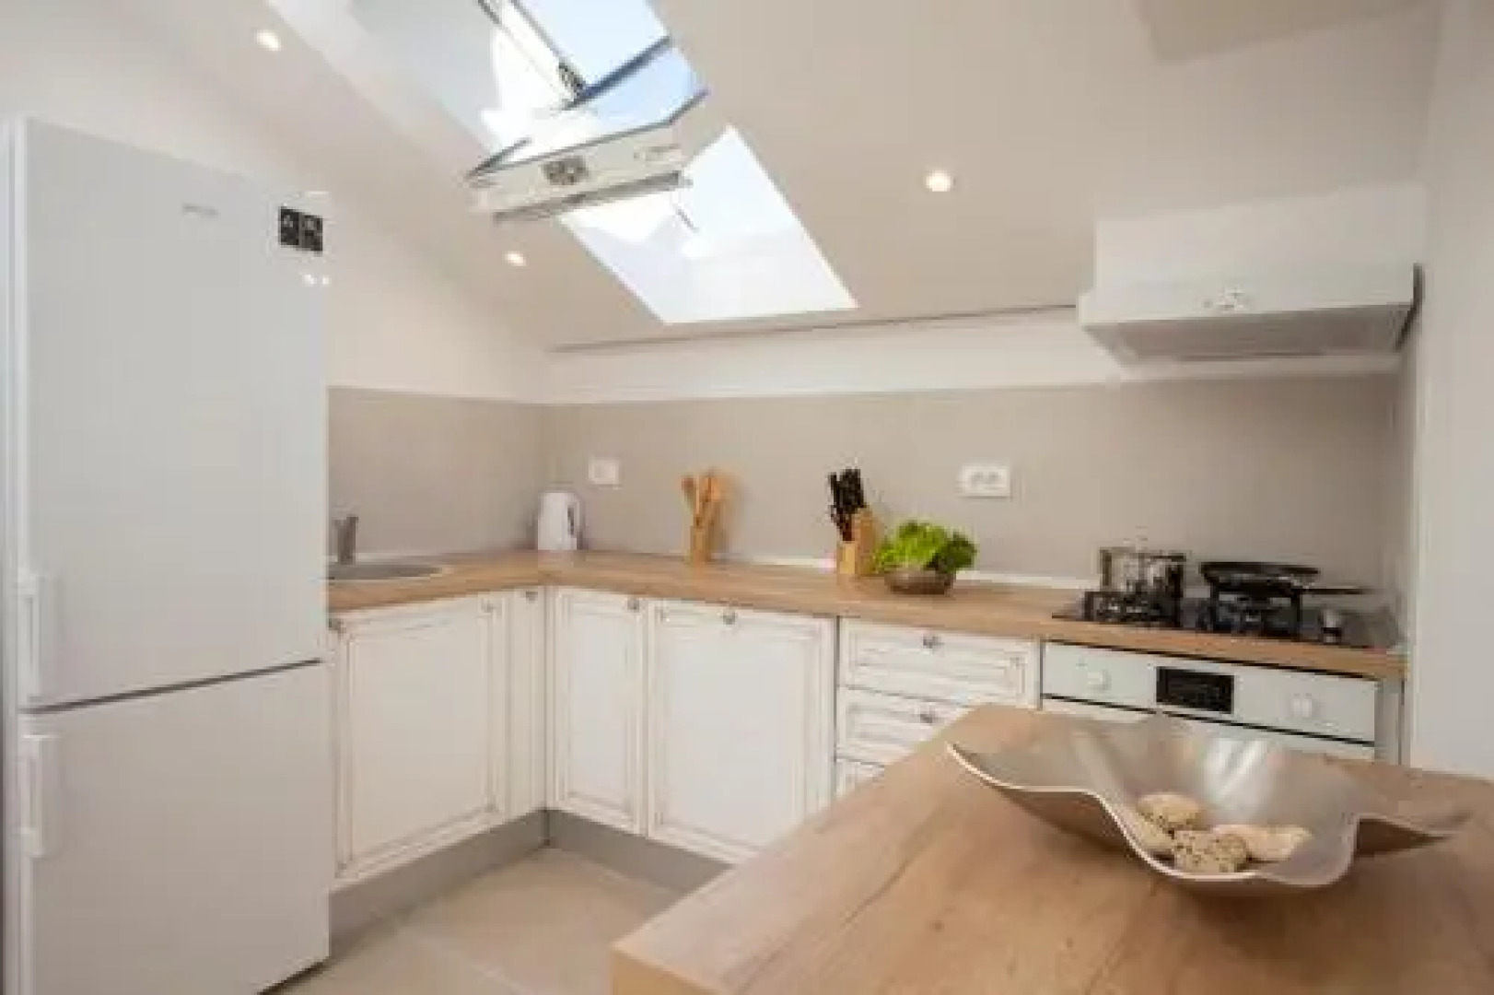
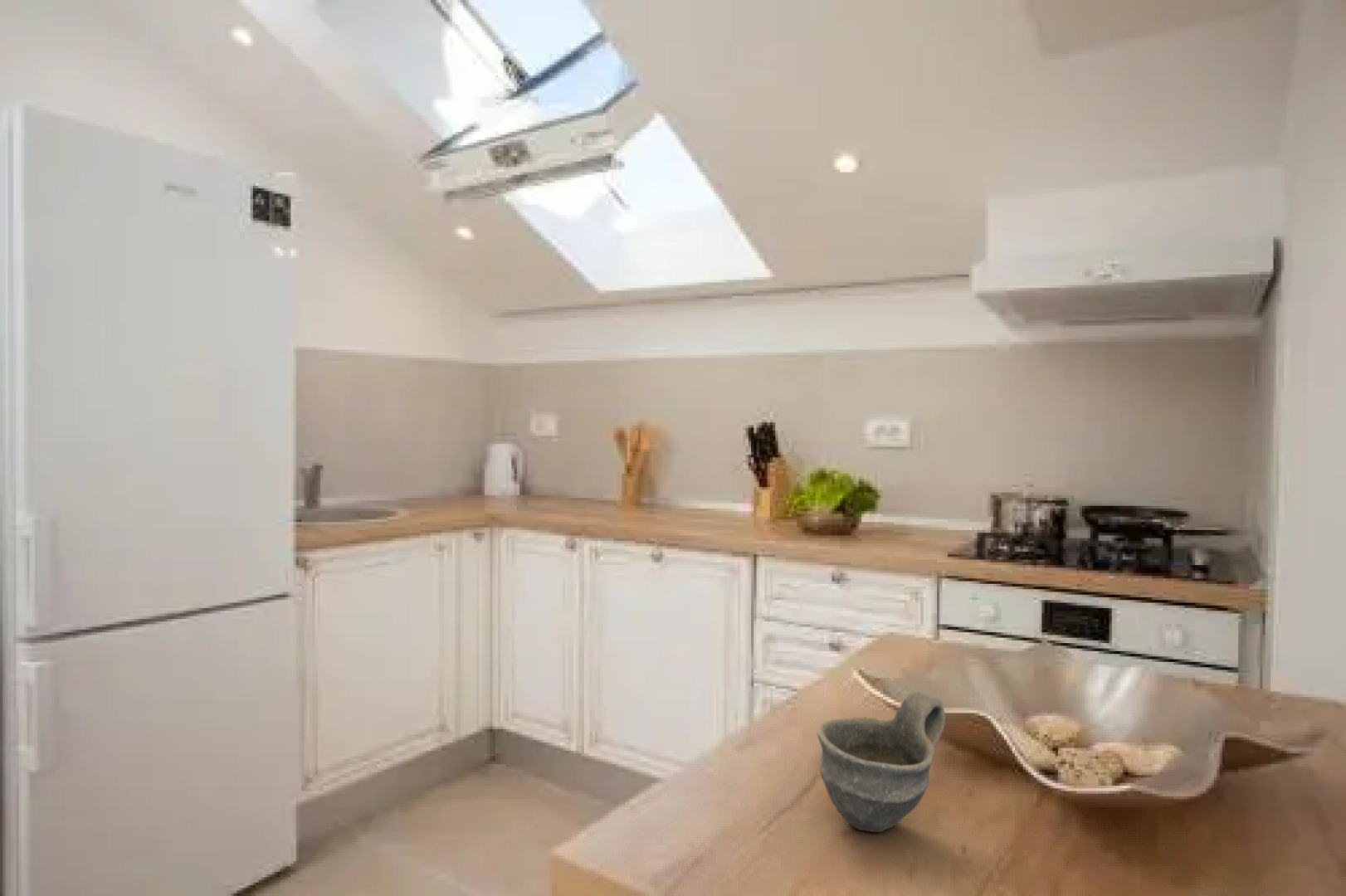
+ cup (886, 762)
